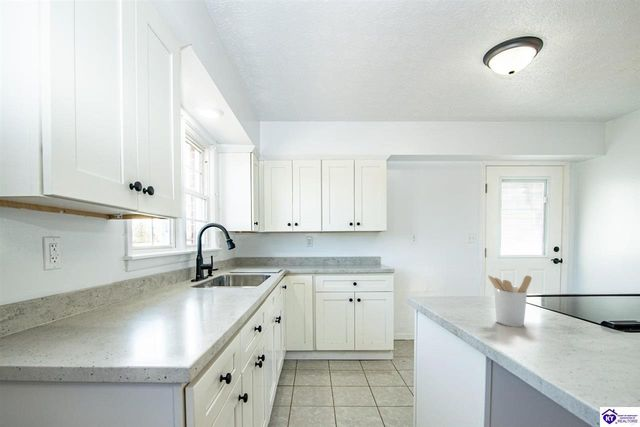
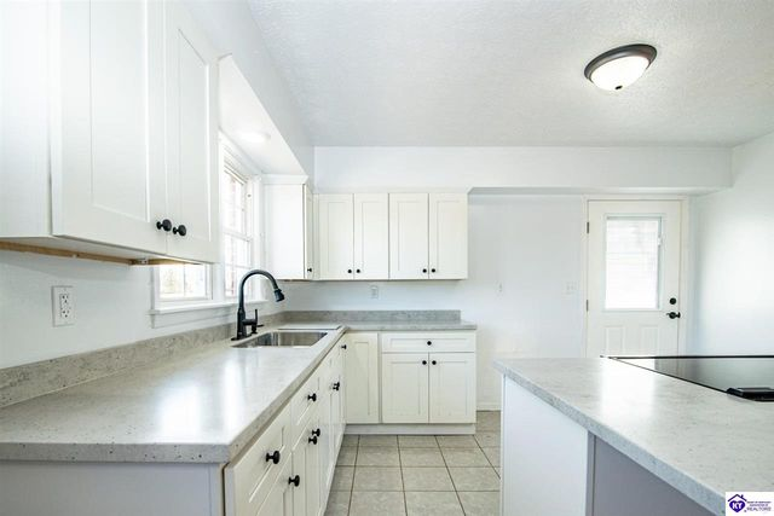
- utensil holder (506, 298)
